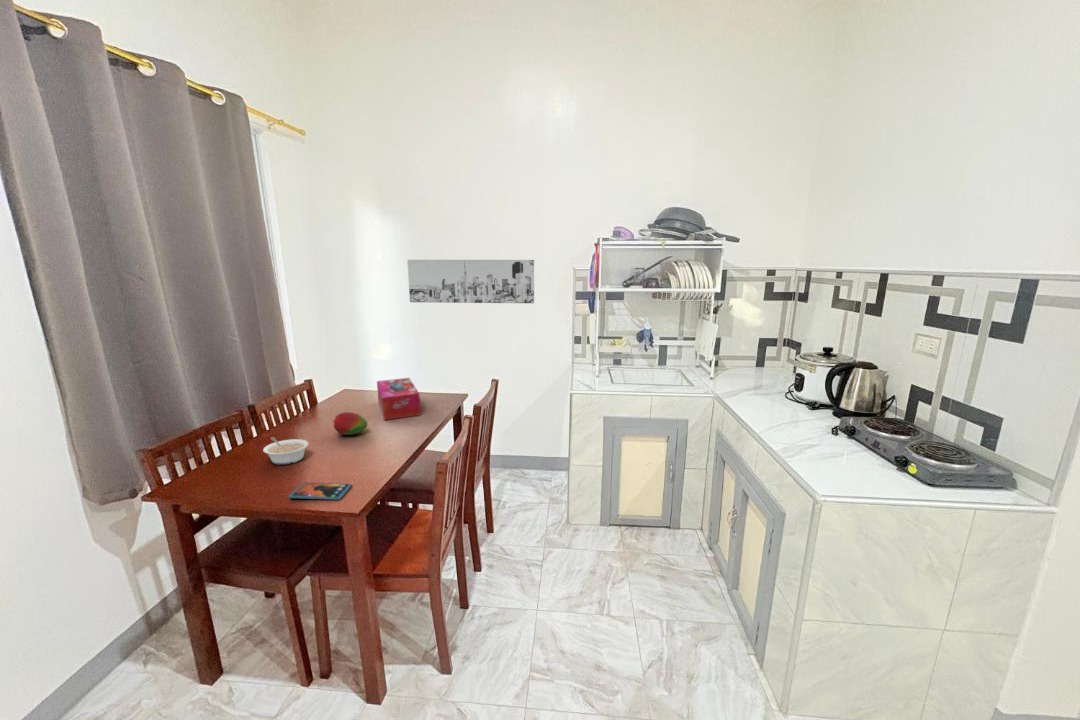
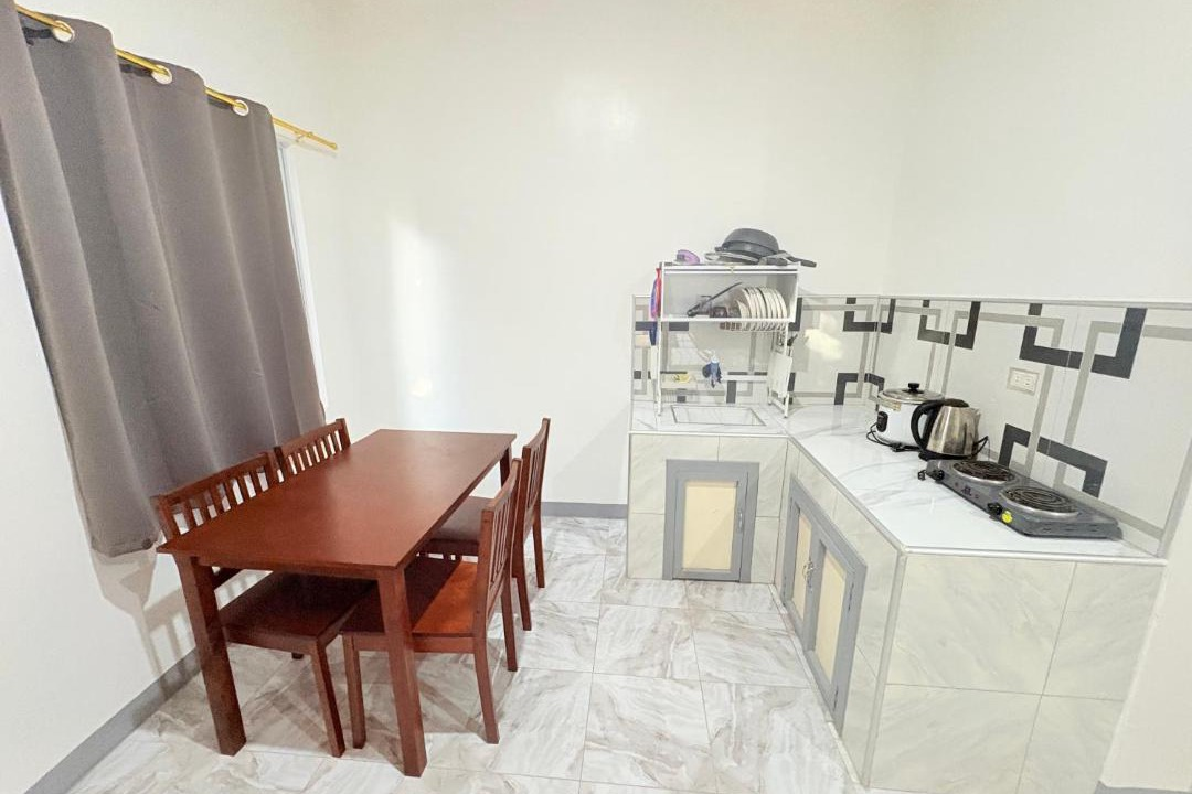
- fruit (350, 423)
- wall art (471, 281)
- legume (285, 451)
- tissue box (397, 397)
- smartphone (321, 490)
